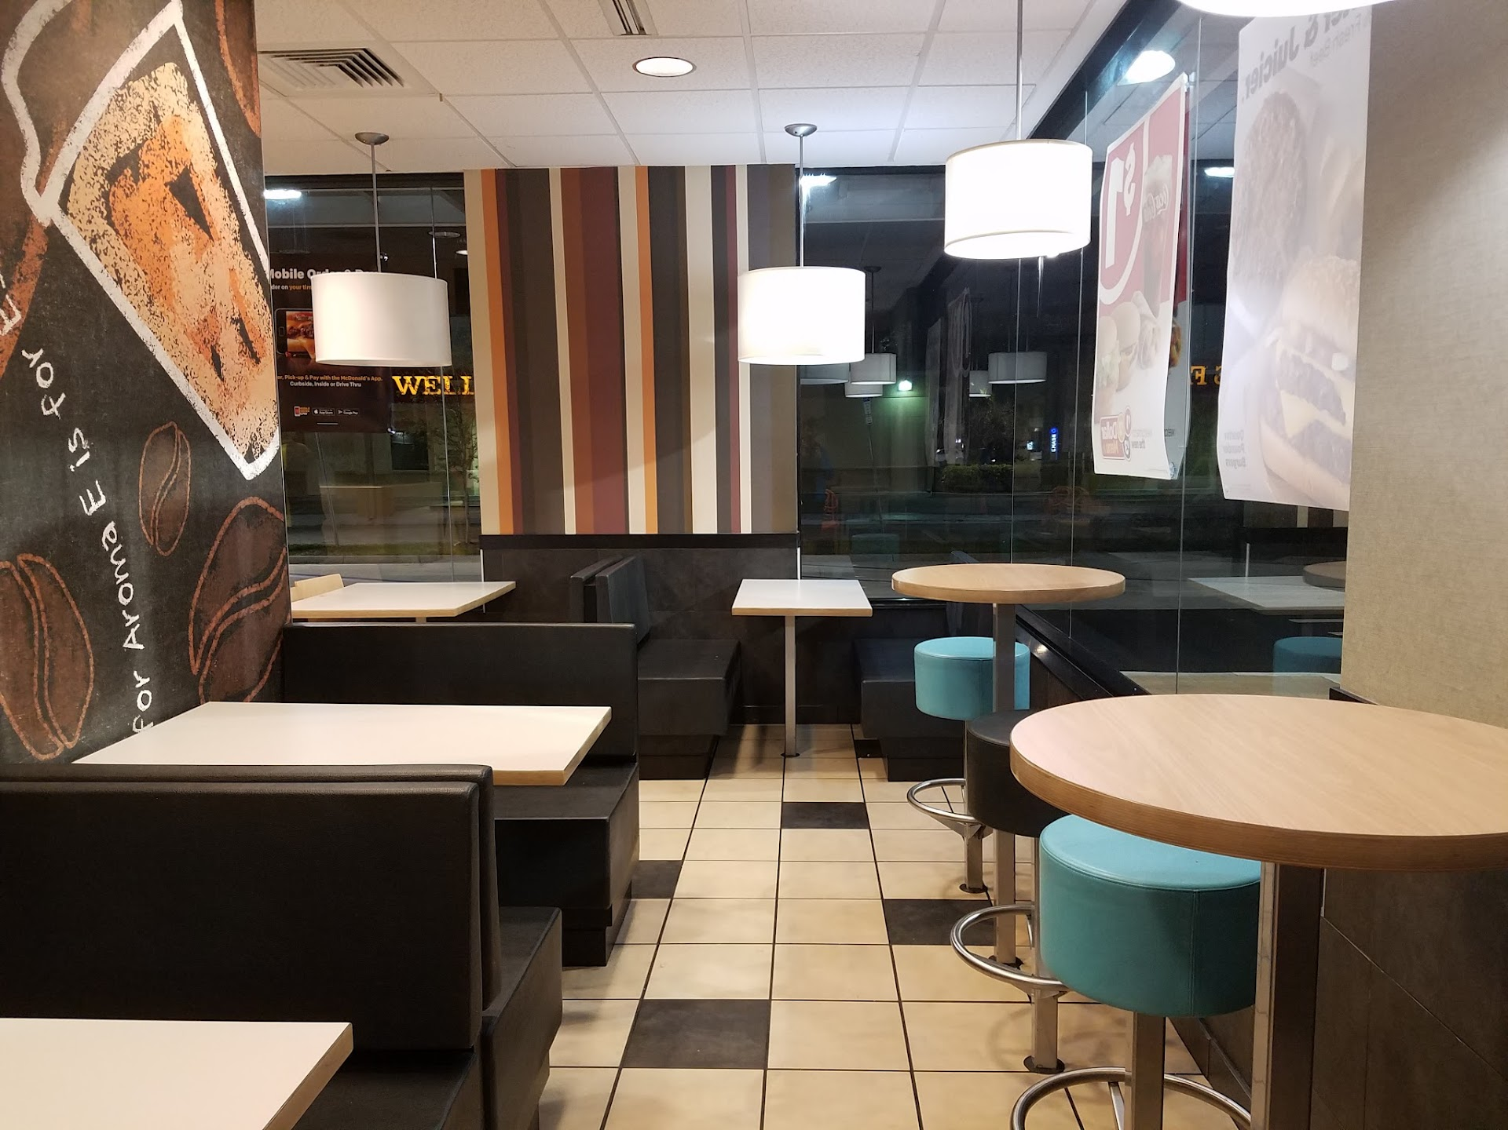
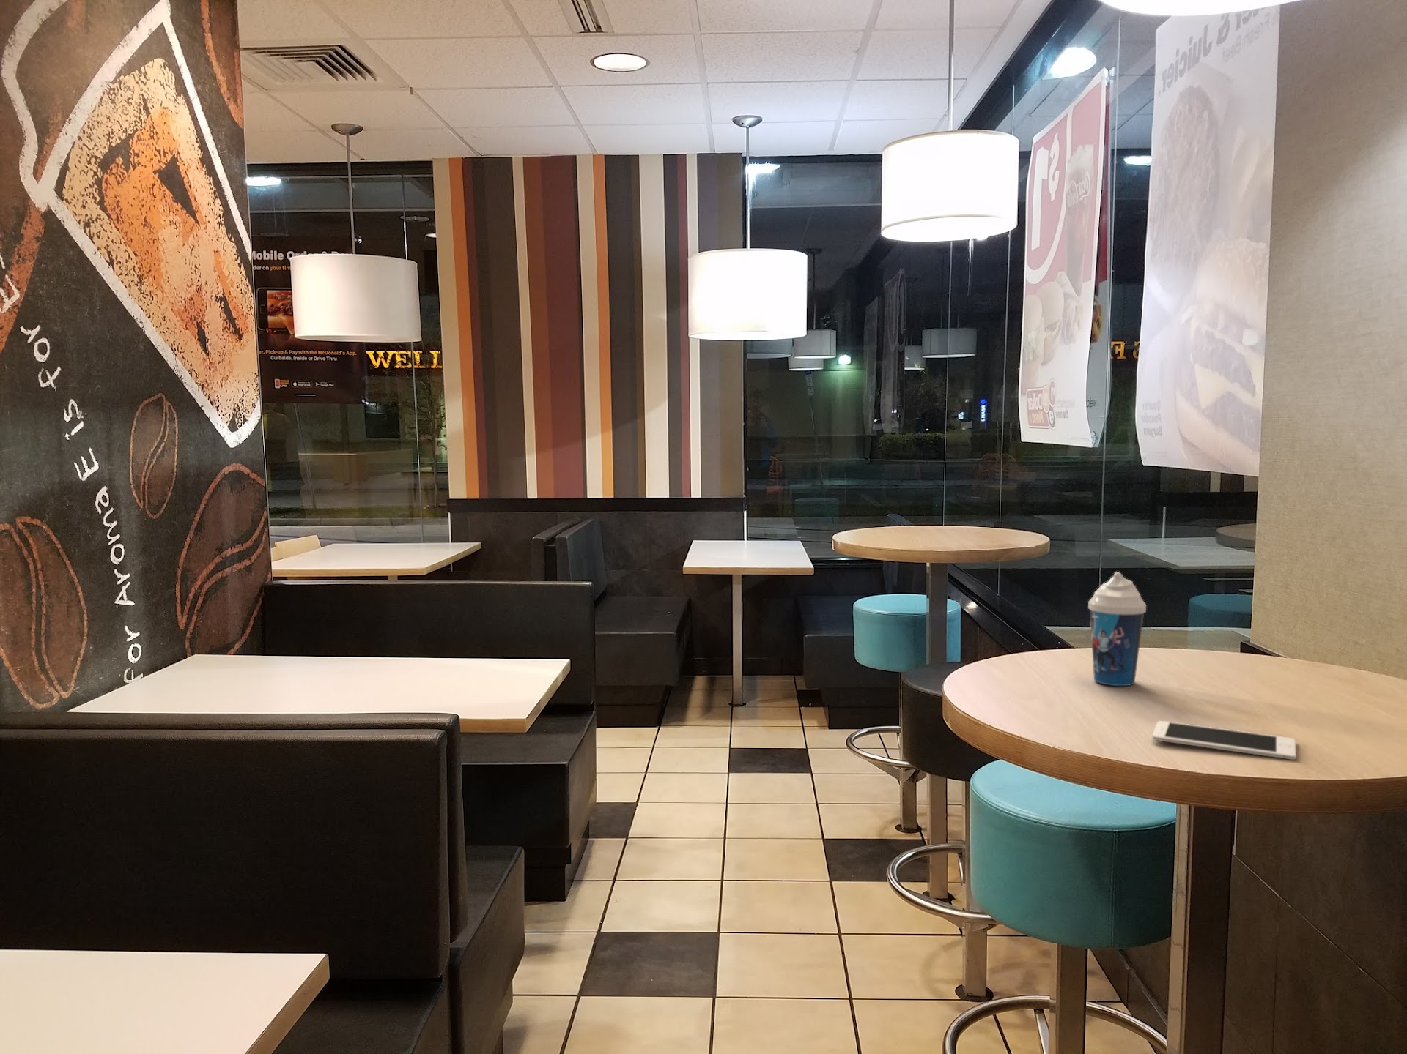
+ beverage cup (1116, 627)
+ cell phone (1222, 740)
